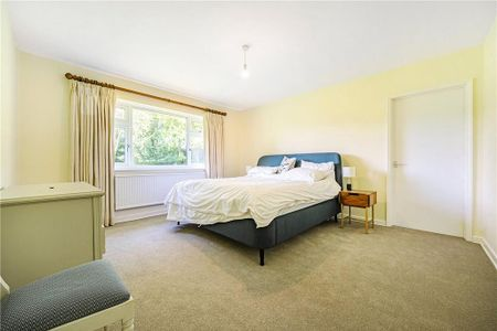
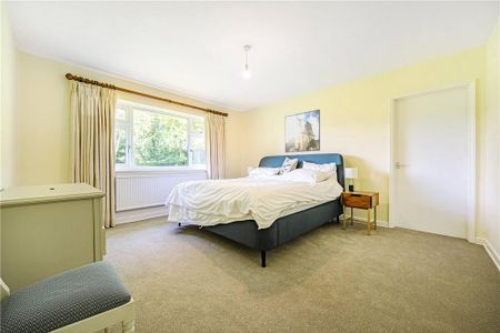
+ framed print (301, 132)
